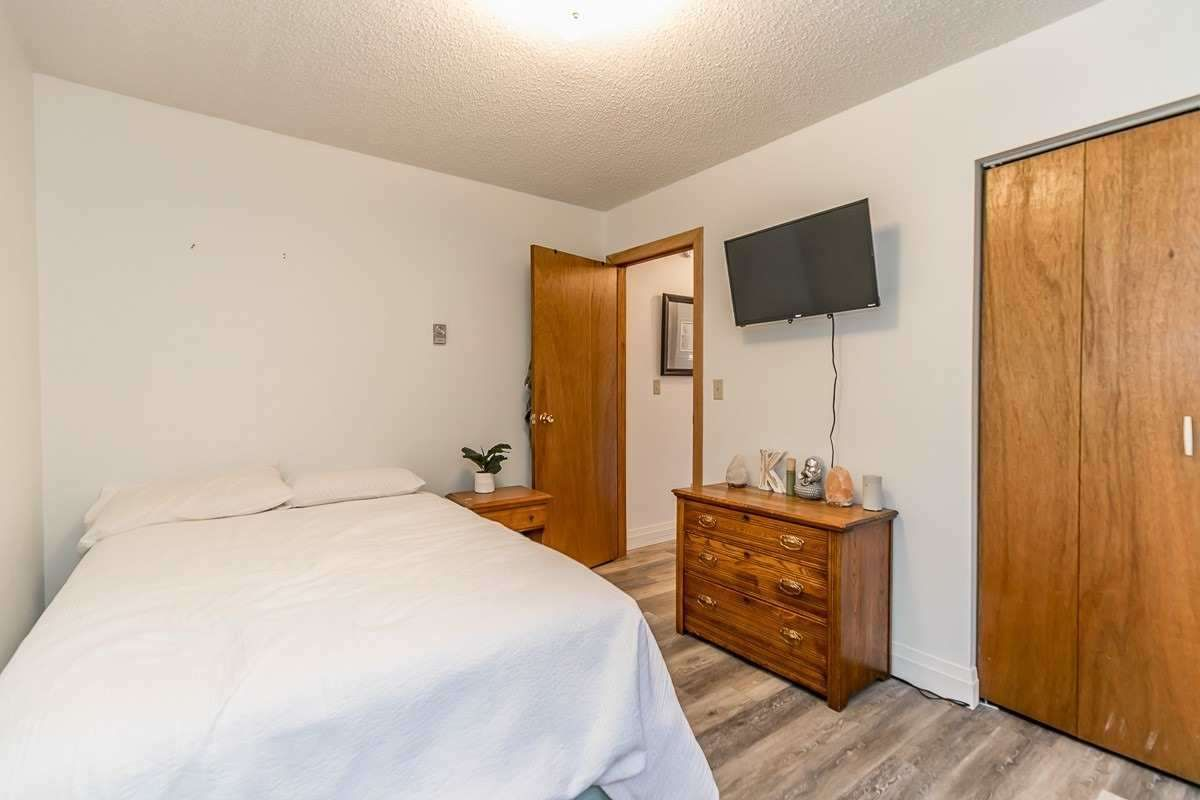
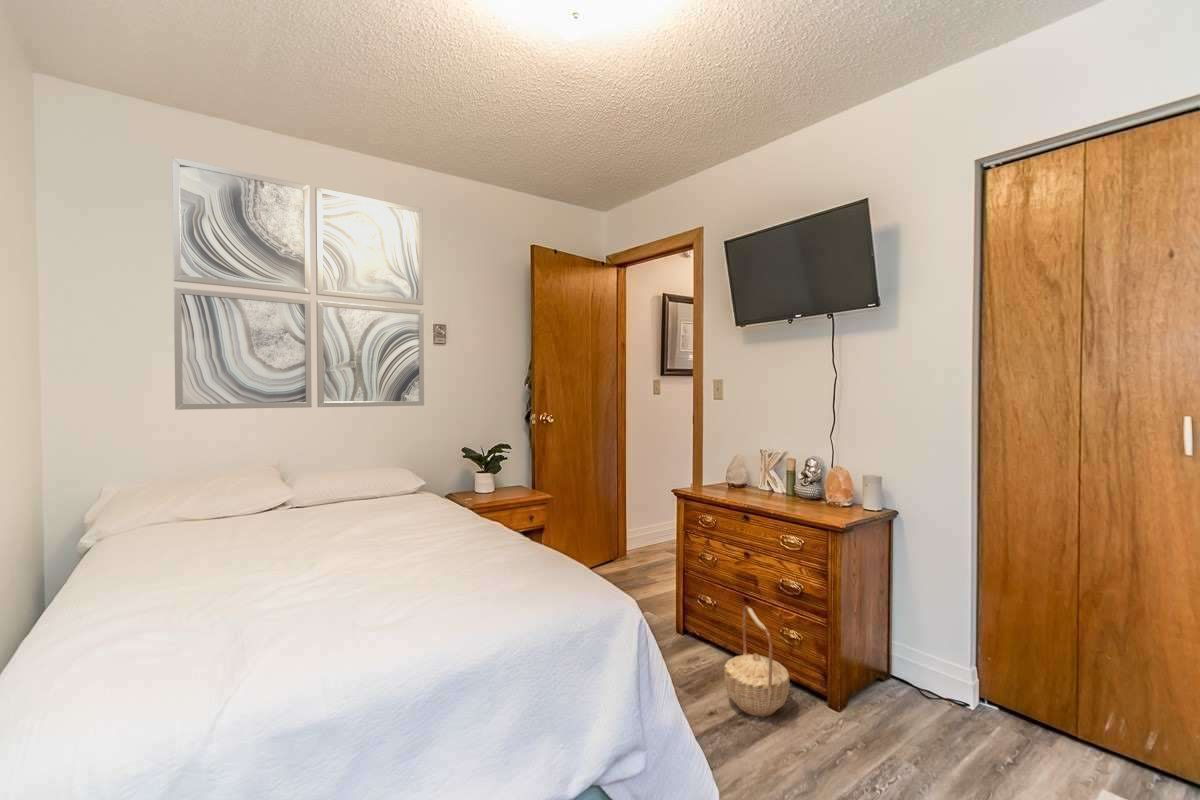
+ wall art (316, 294)
+ basket (756, 660)
